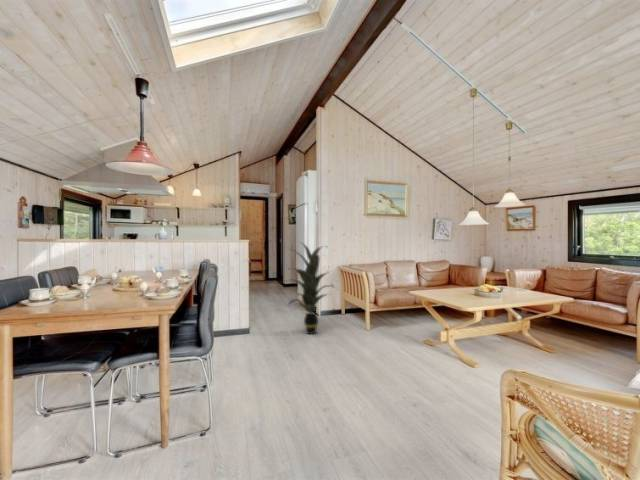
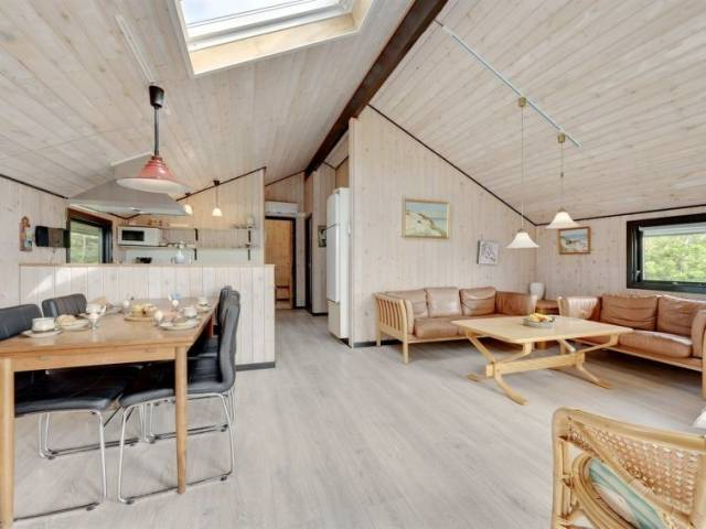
- indoor plant (307, 286)
